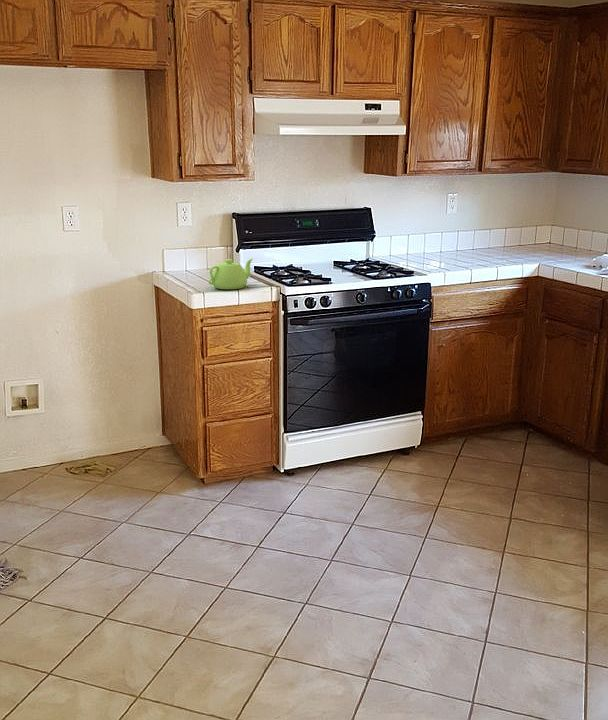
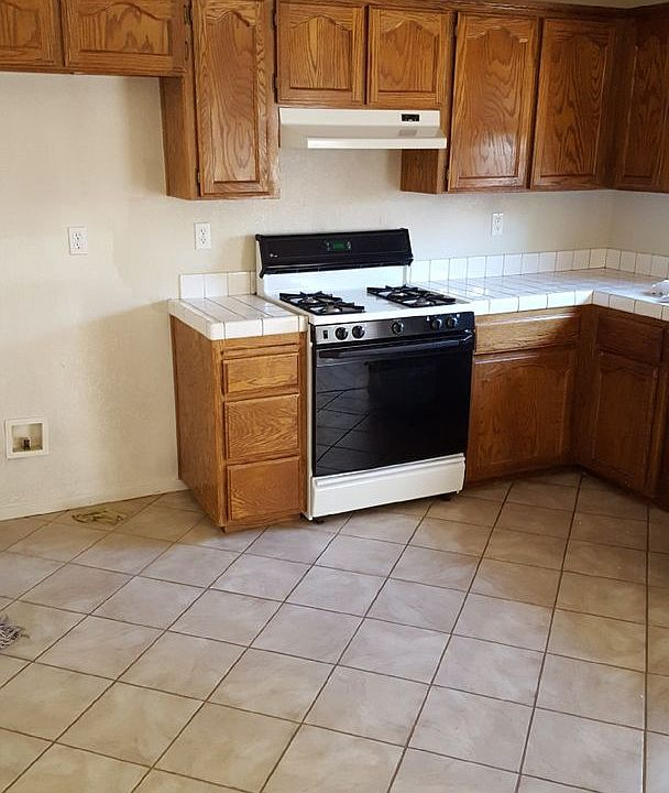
- teapot (231, 273)
